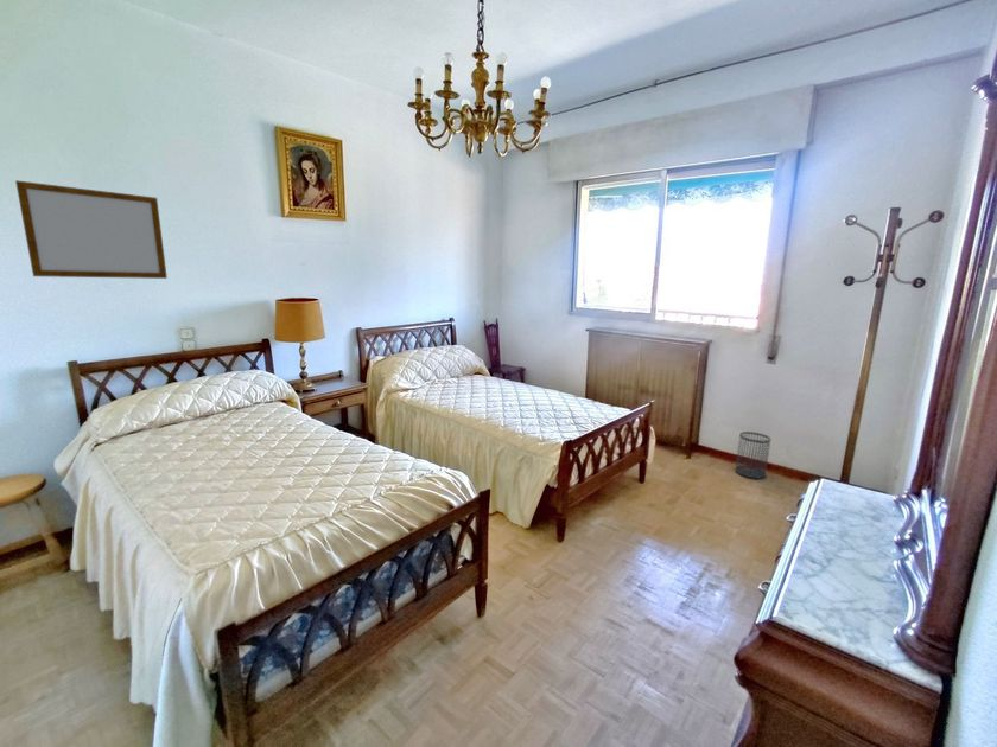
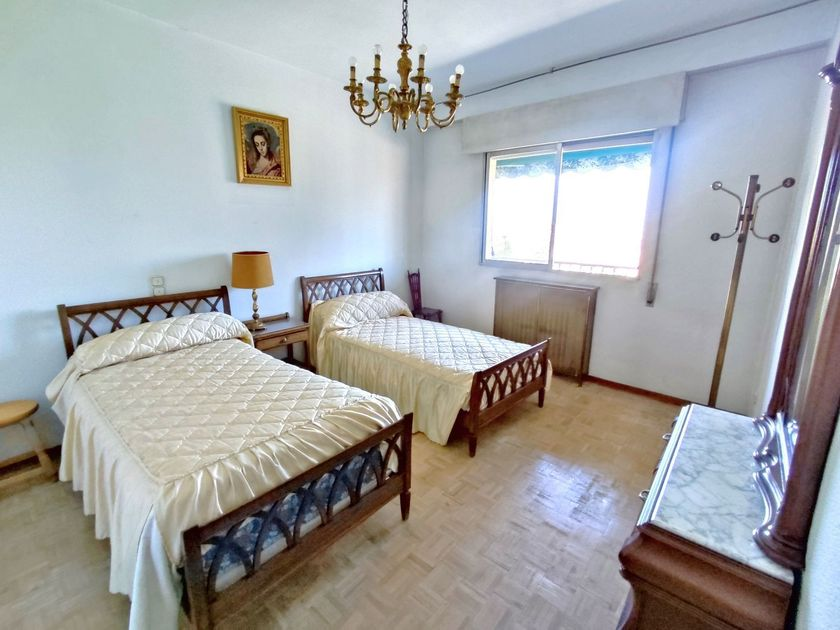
- wastebasket (752, 454)
- writing board (99, 234)
